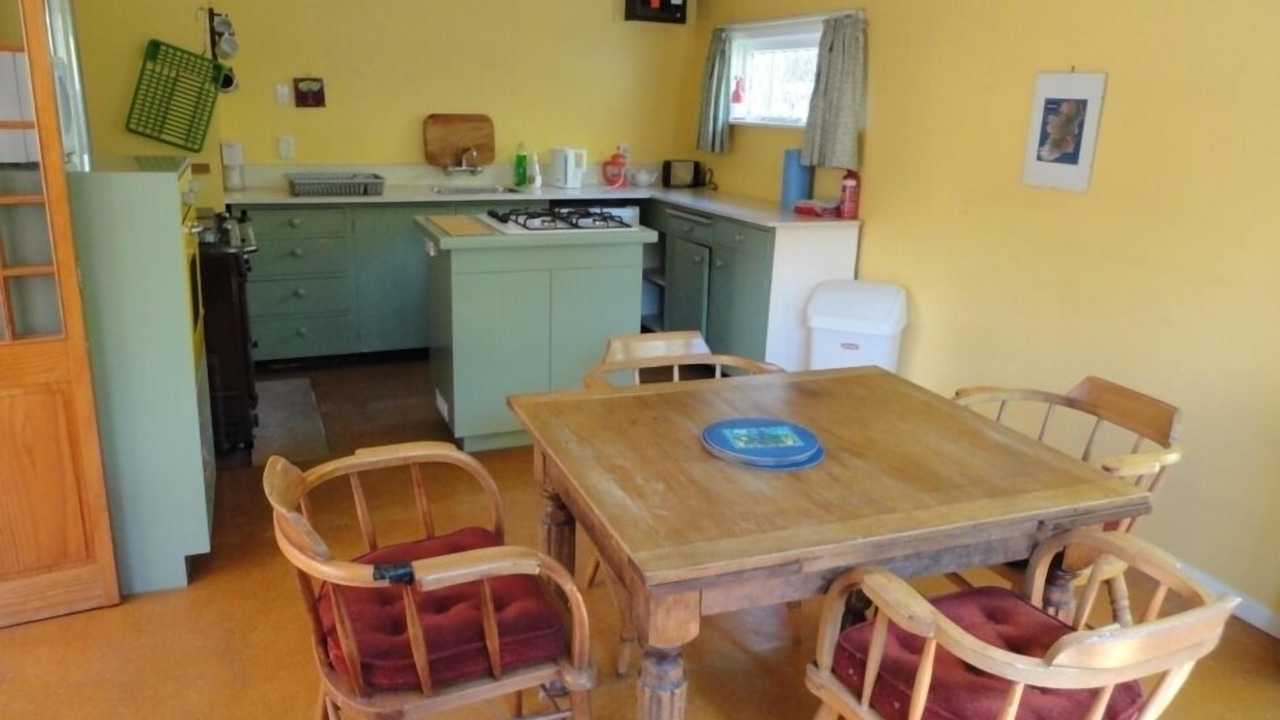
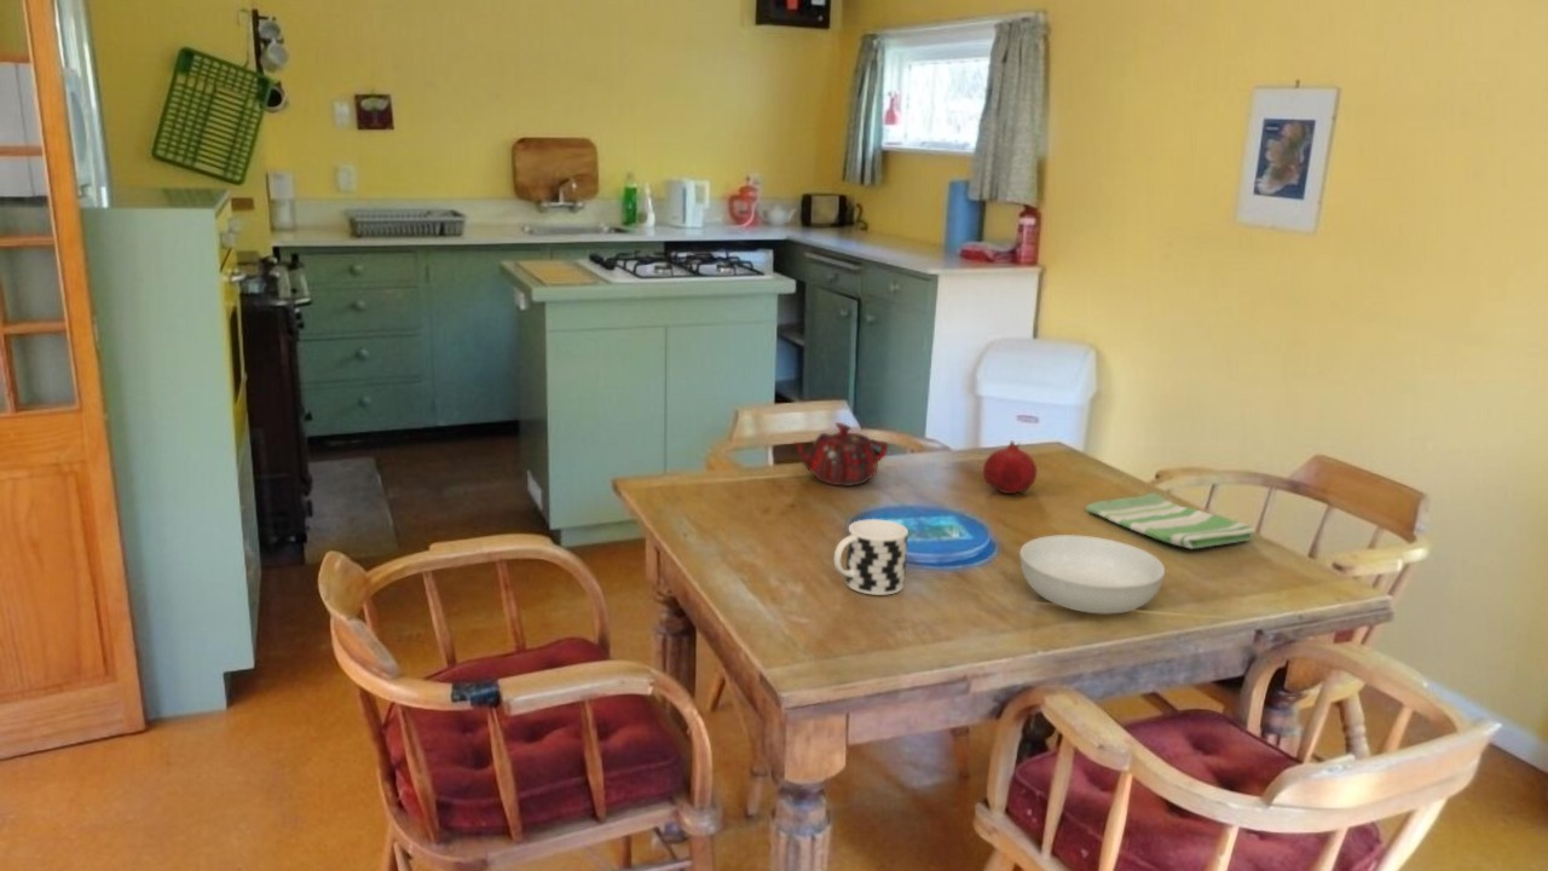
+ teapot (839, 451)
+ serving bowl (1088, 579)
+ cup (868, 558)
+ dish towel (1168, 519)
+ fruit (1010, 466)
